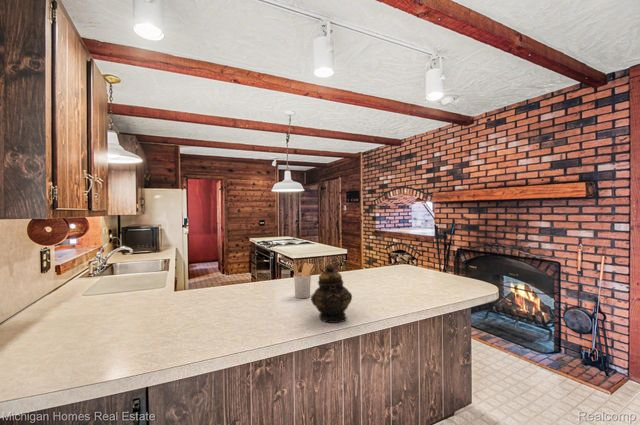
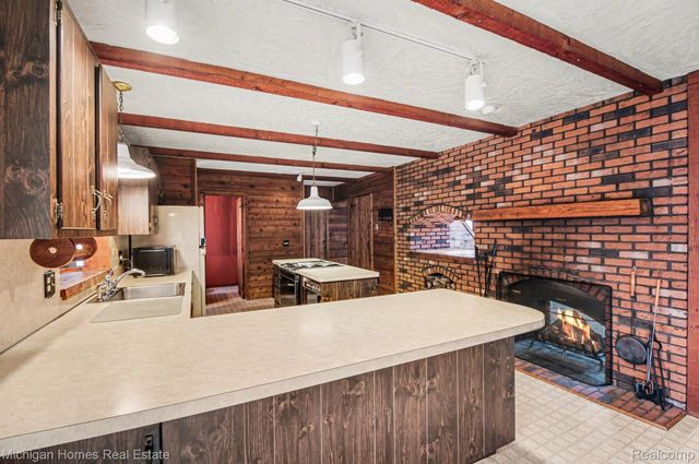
- teapot (331, 290)
- utensil holder (304, 279)
